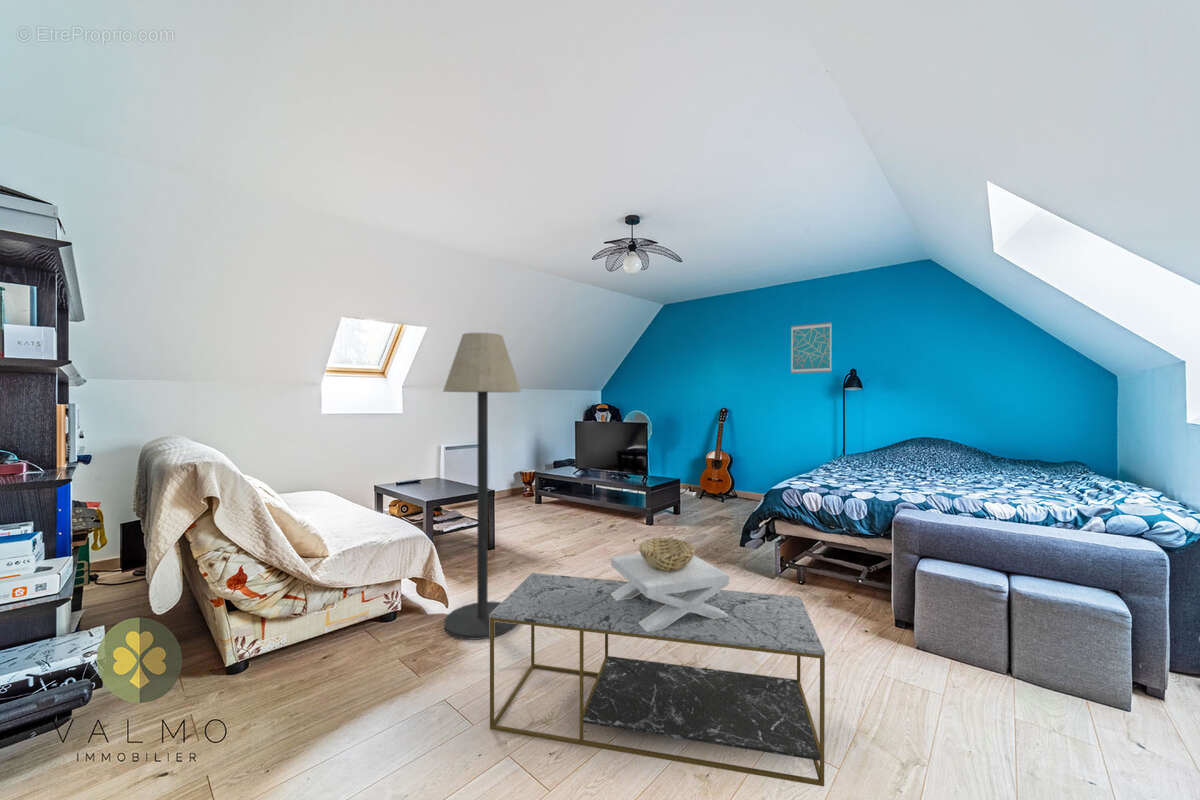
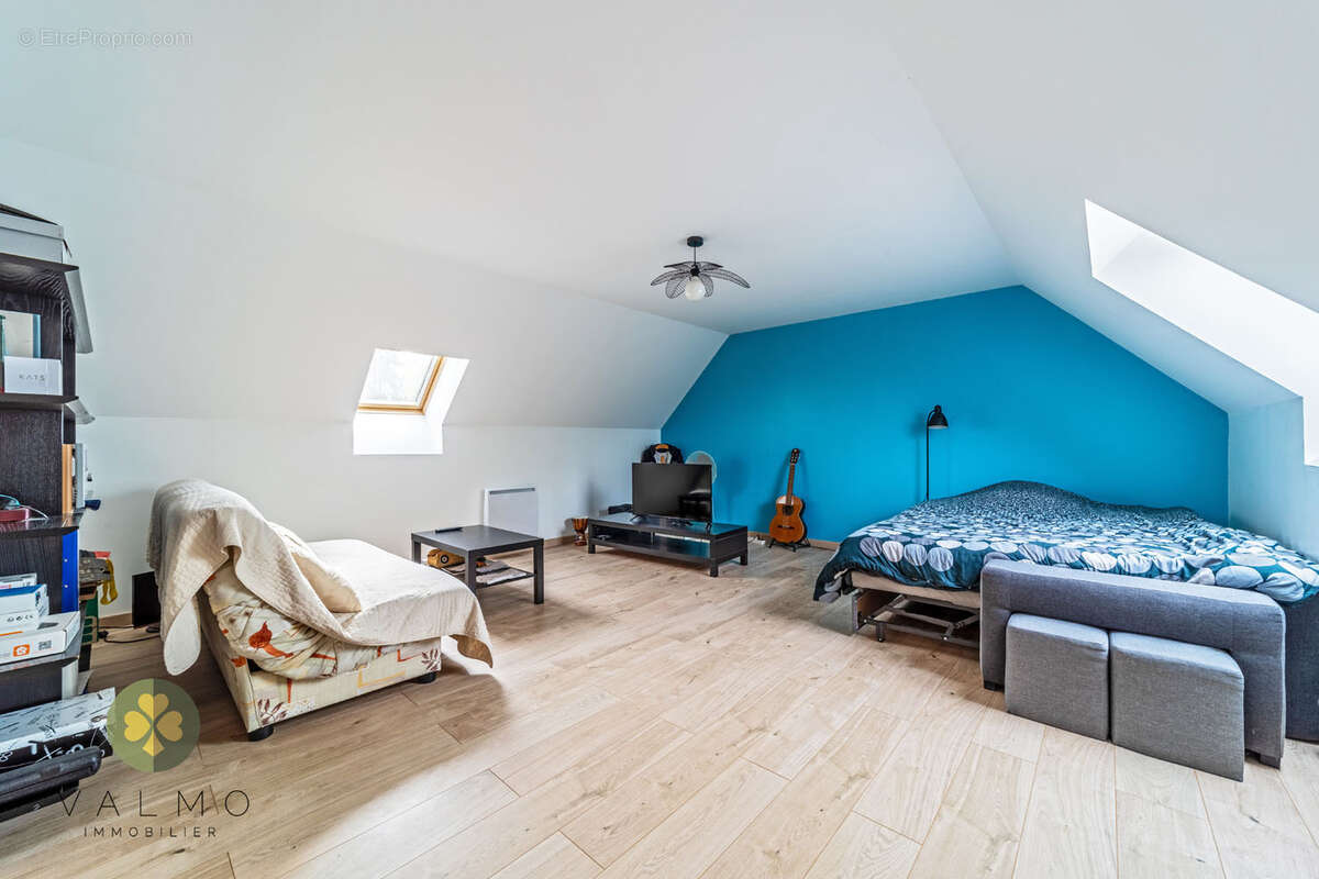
- decorative bowl (666, 574)
- floor lamp (482, 478)
- wall art (810, 348)
- coffee table (651, 661)
